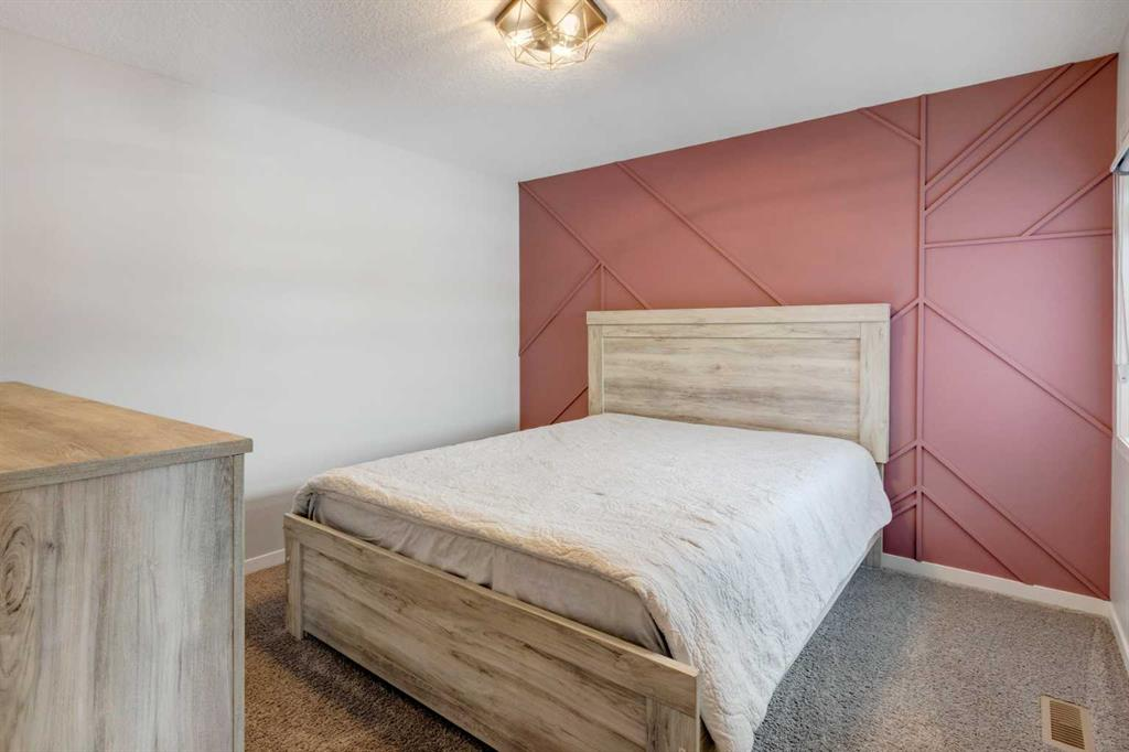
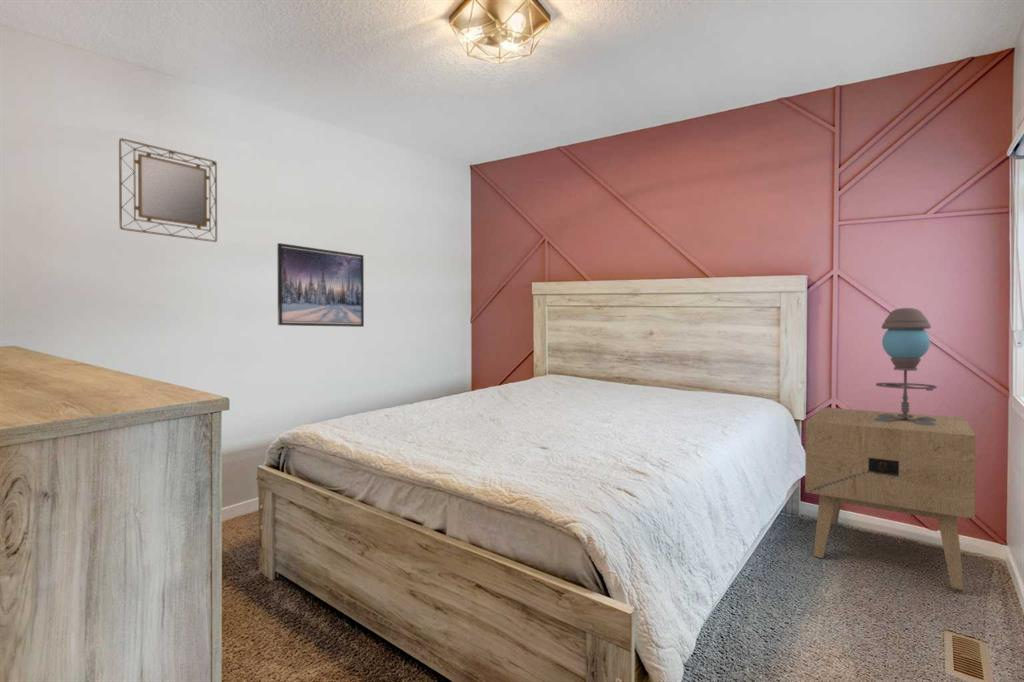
+ home mirror (172, 192)
+ table lamp (905, 363)
+ nightstand (886, 486)
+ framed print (323, 287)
